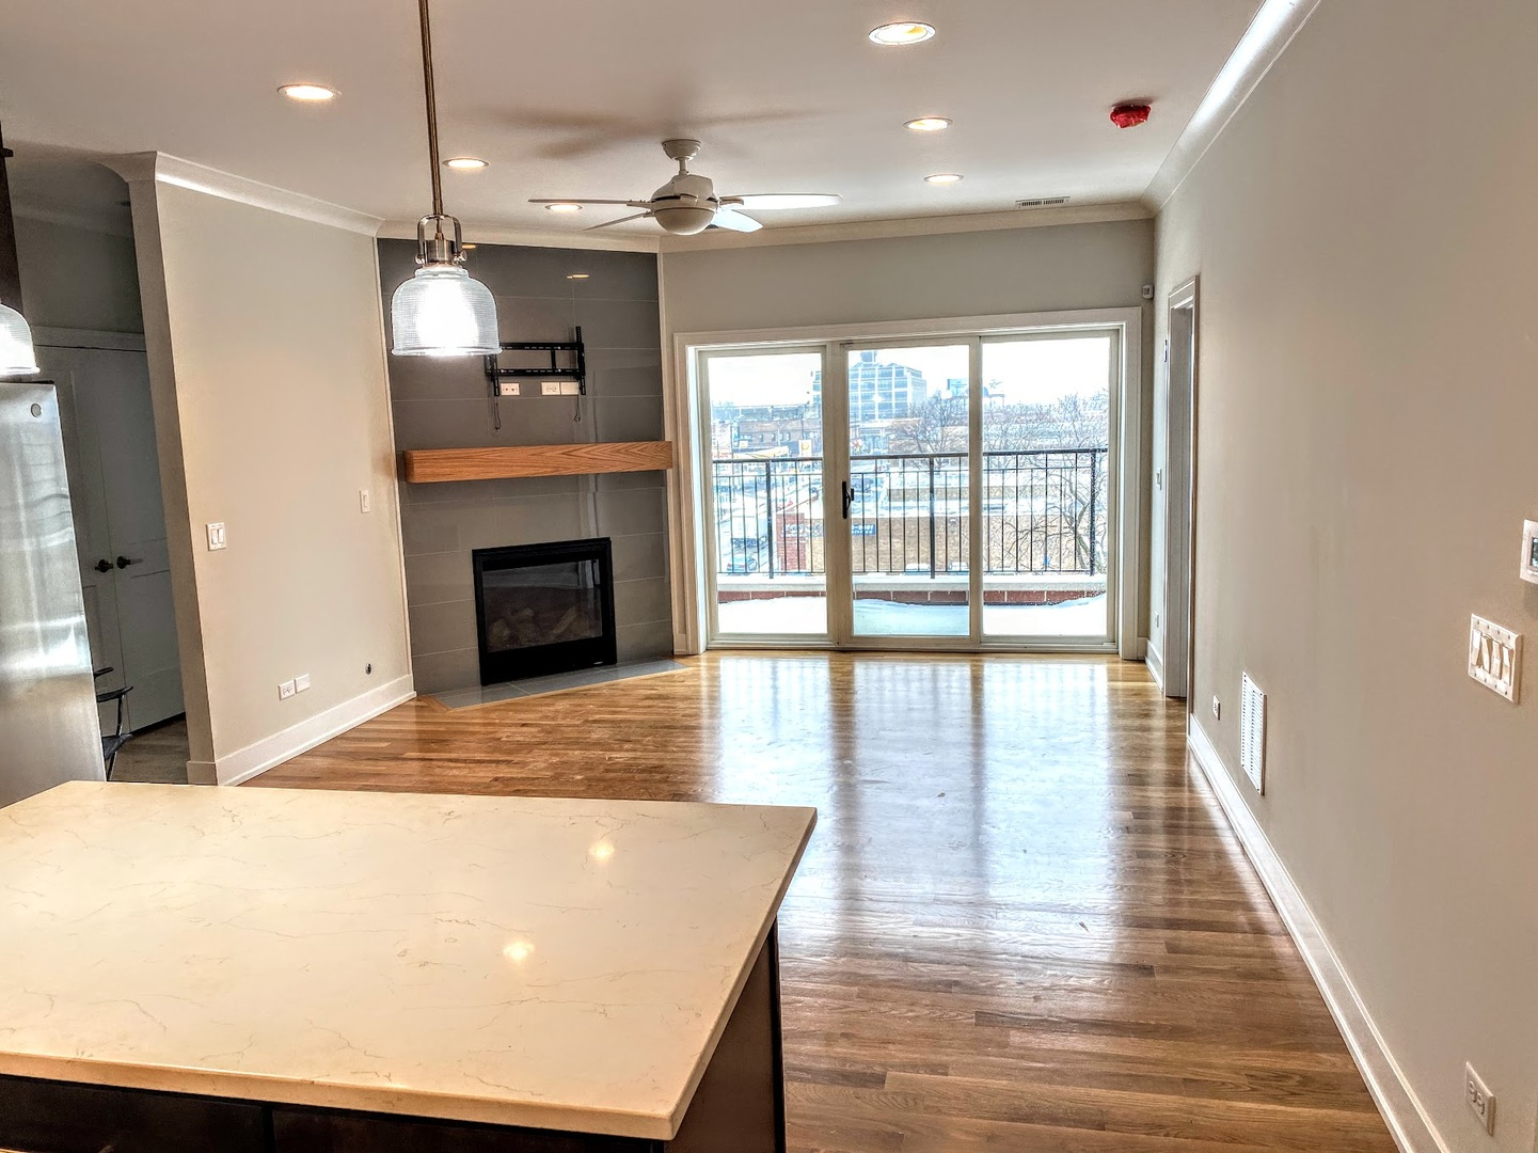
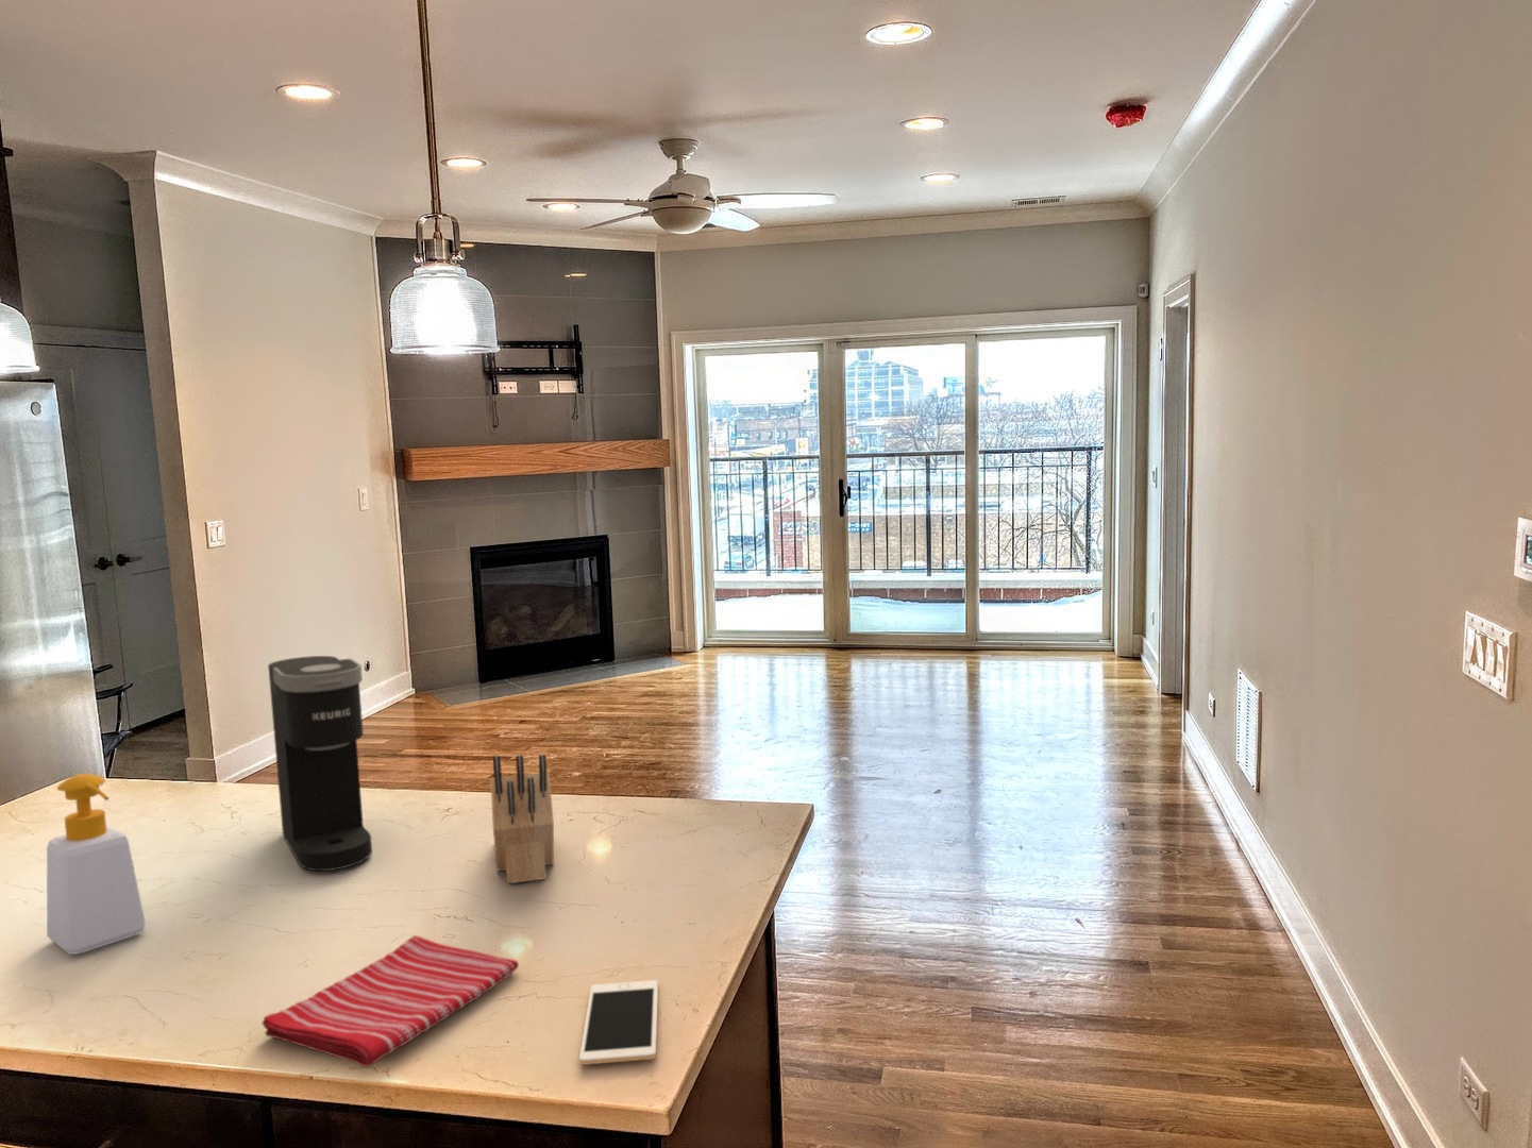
+ knife block (521, 803)
+ cell phone (621, 1019)
+ dish towel (394, 994)
+ soap bottle (94, 860)
+ coffee maker (318, 754)
